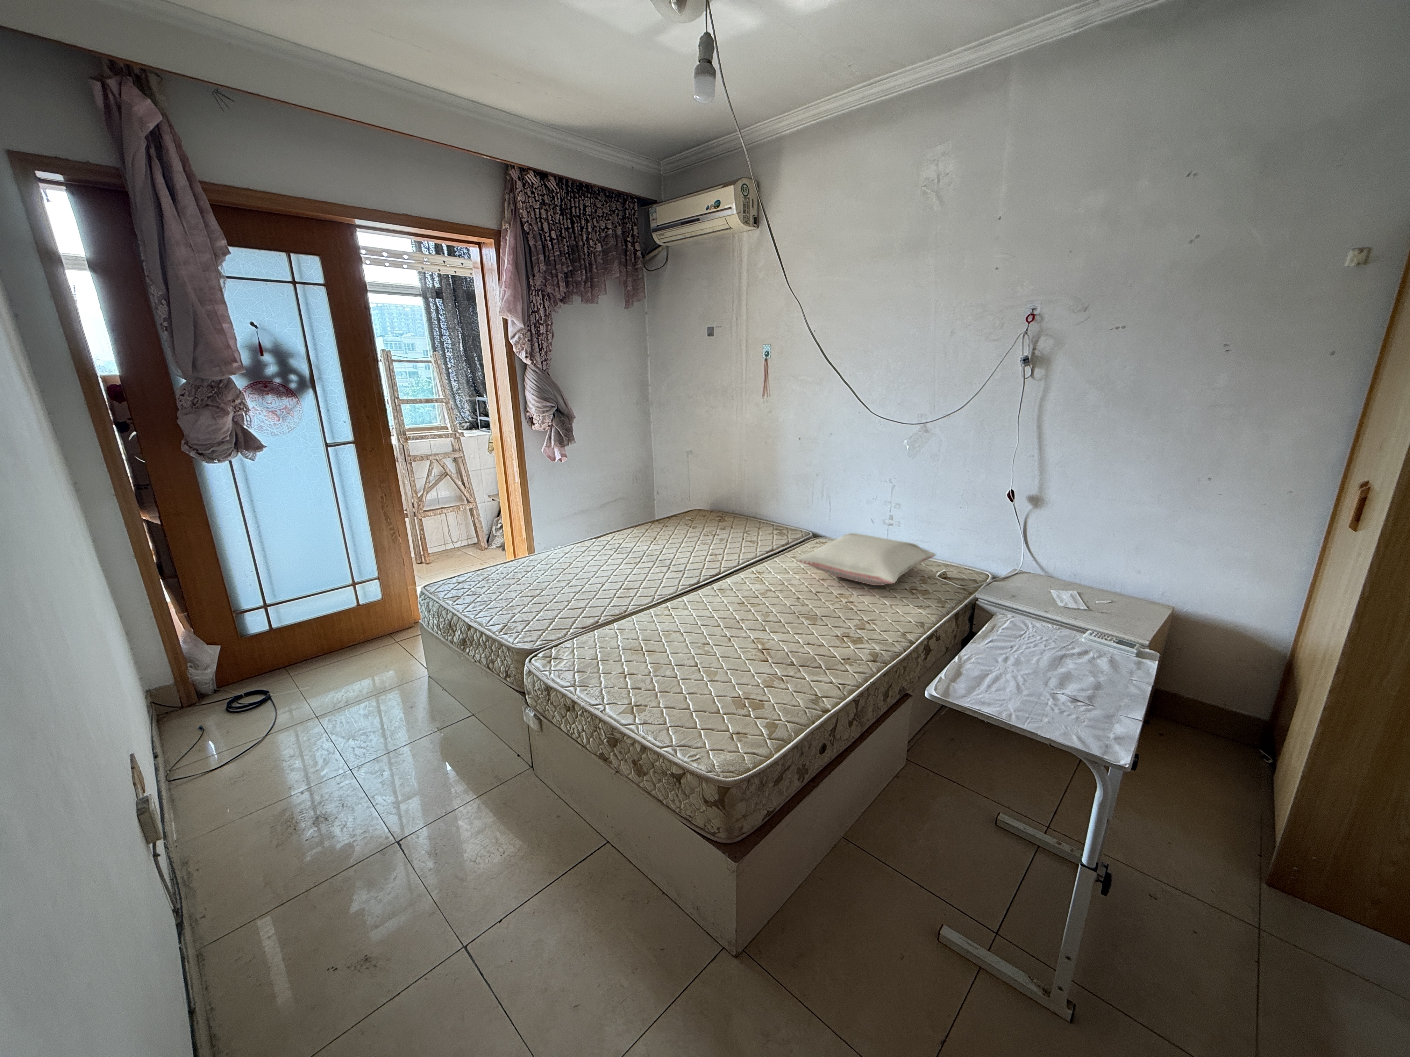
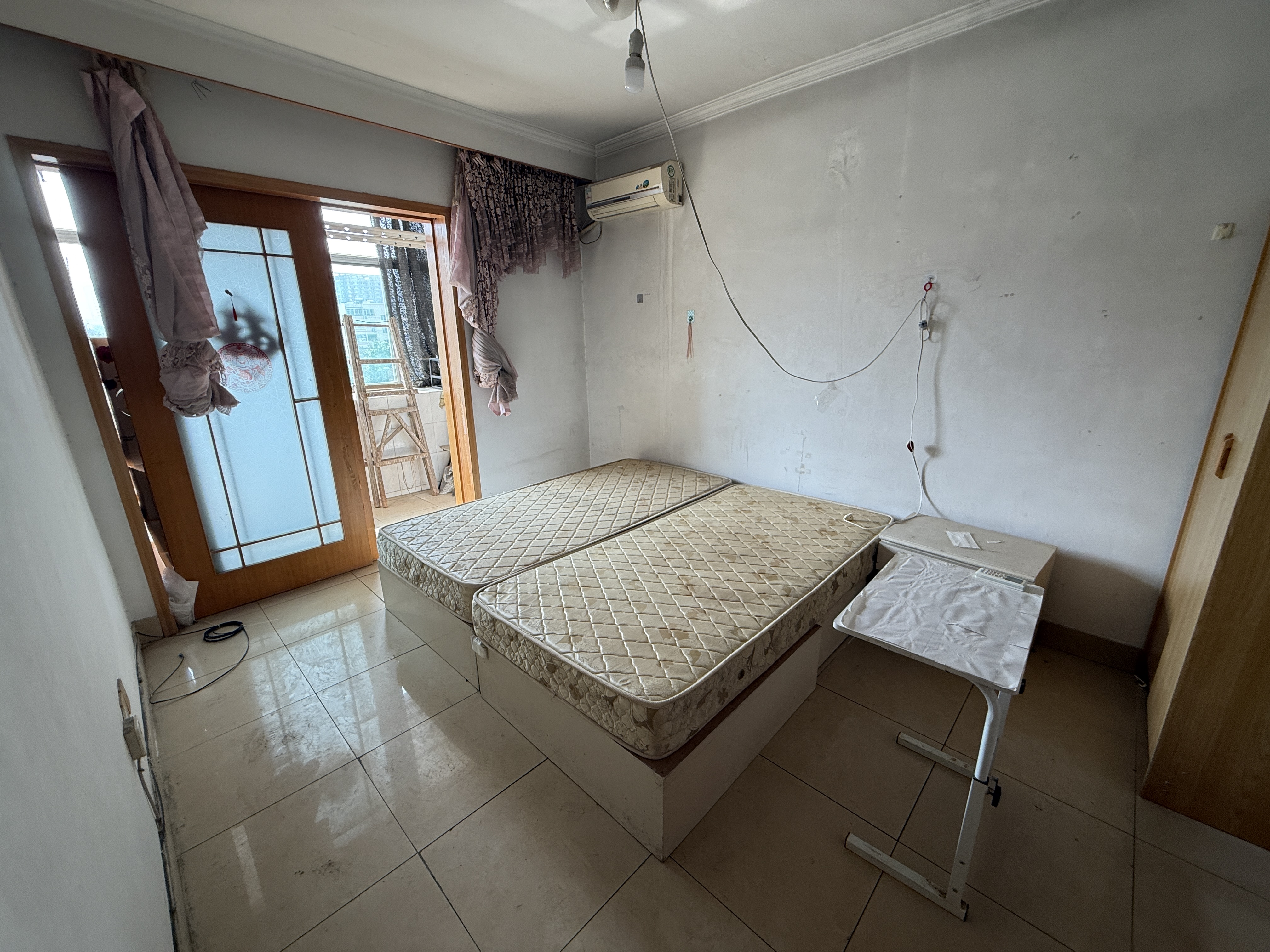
- pillow (866, 557)
